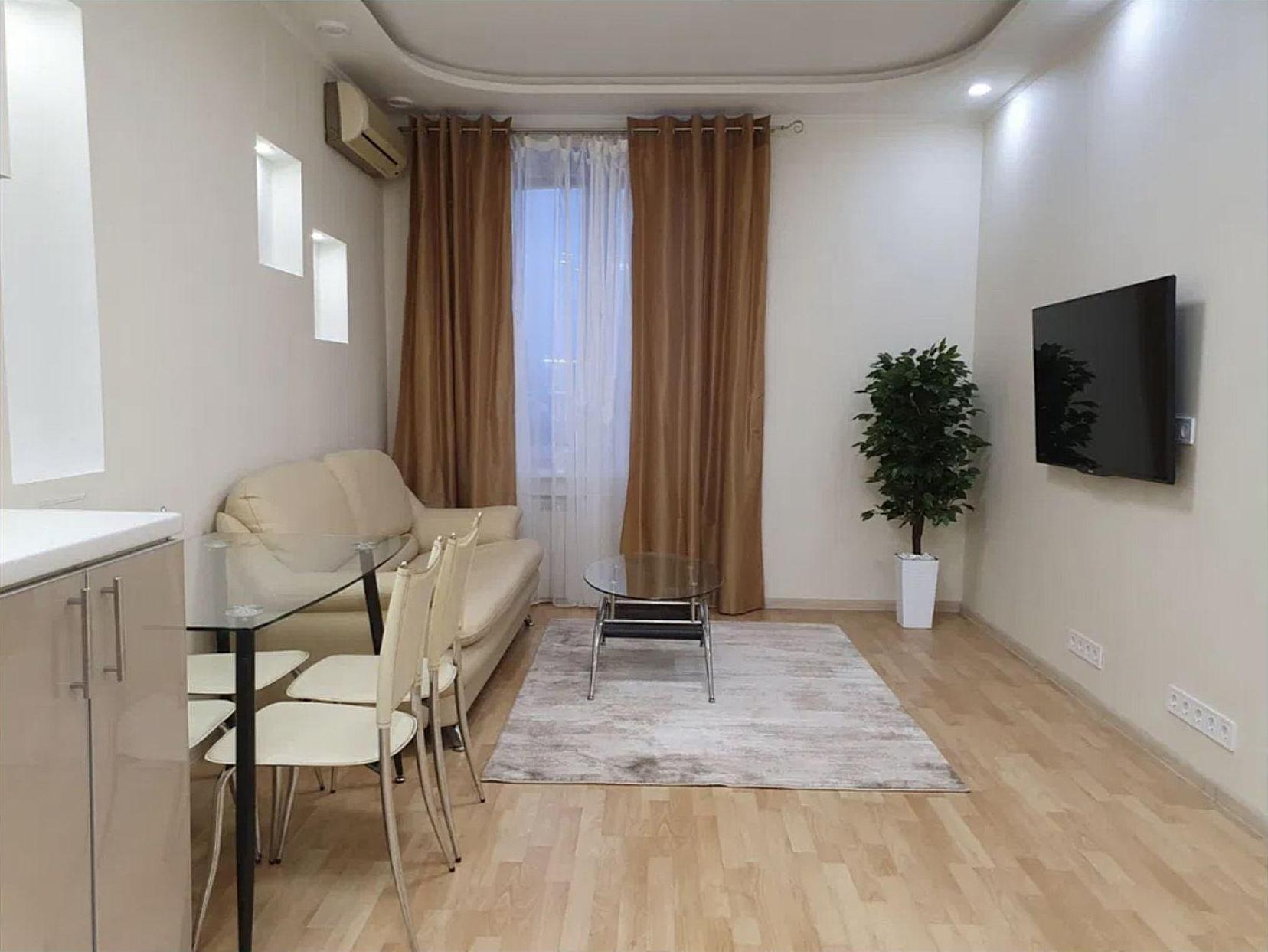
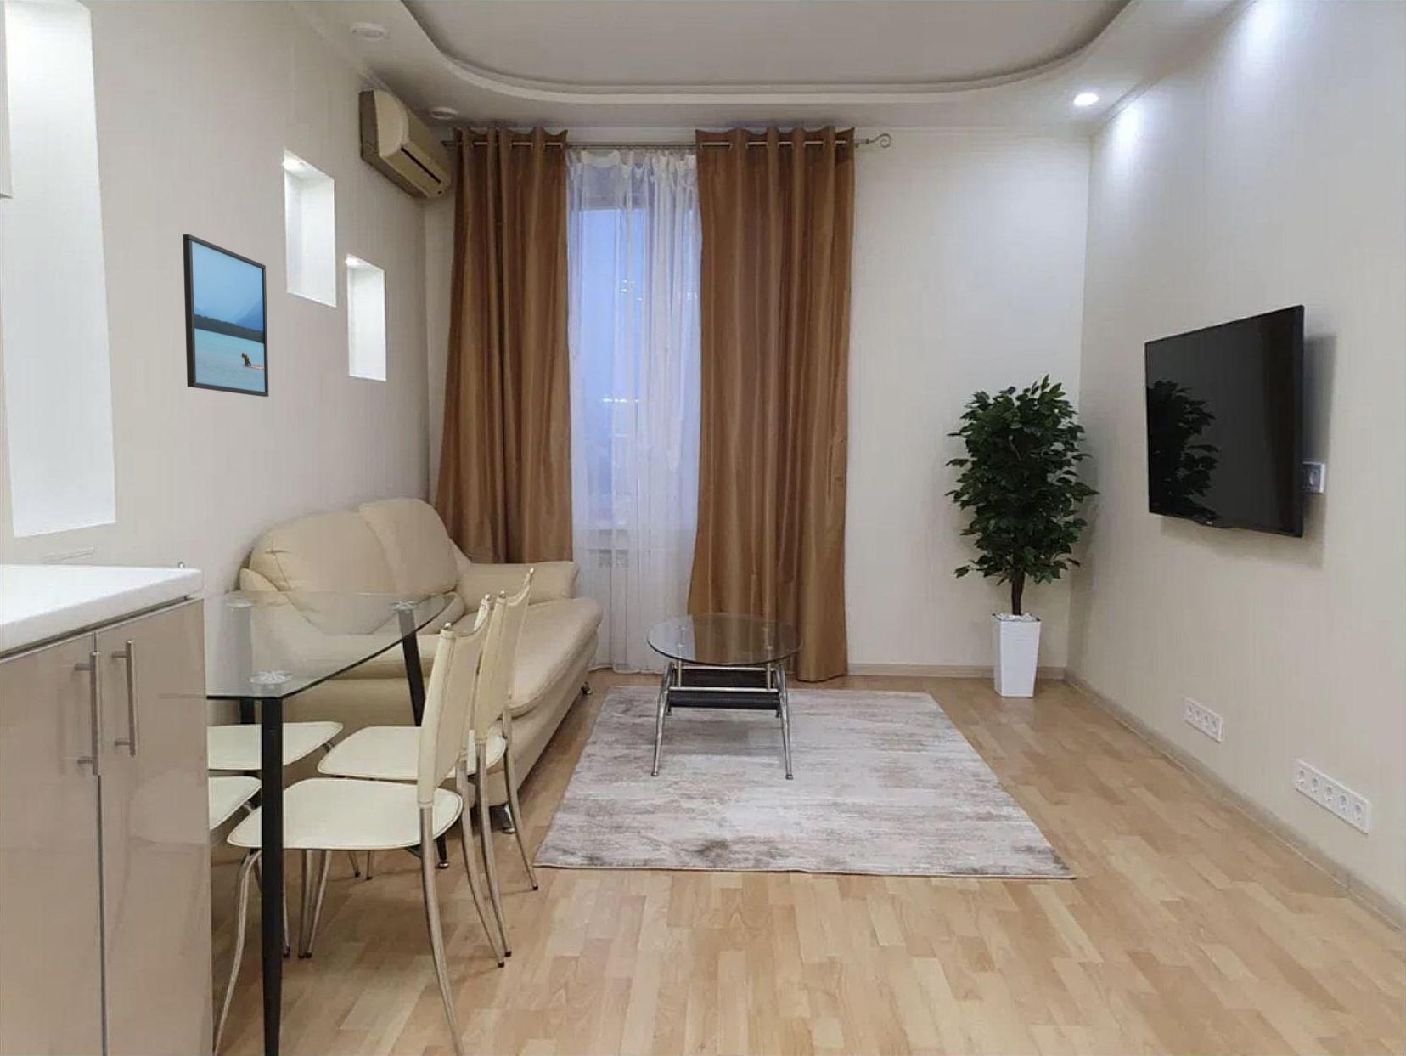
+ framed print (228, 322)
